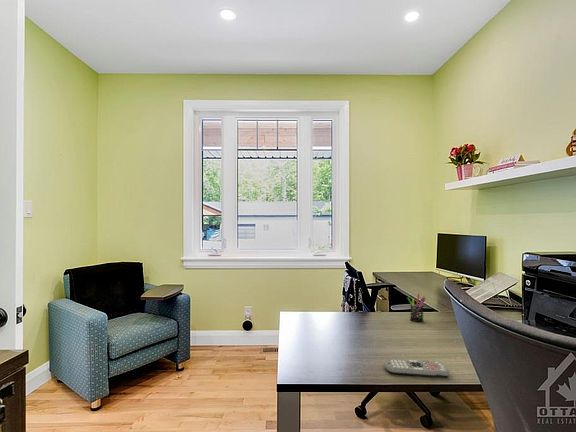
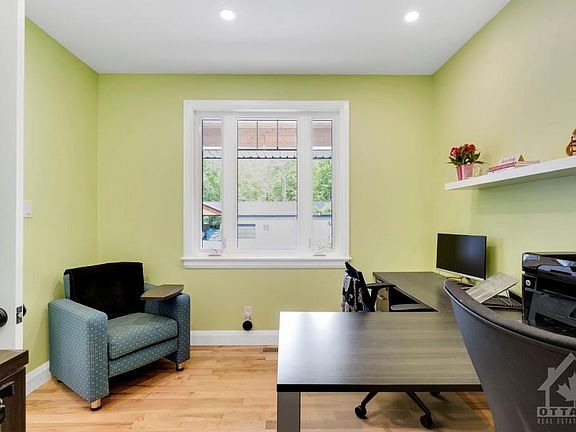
- pen holder (415, 307)
- remote control (415, 367)
